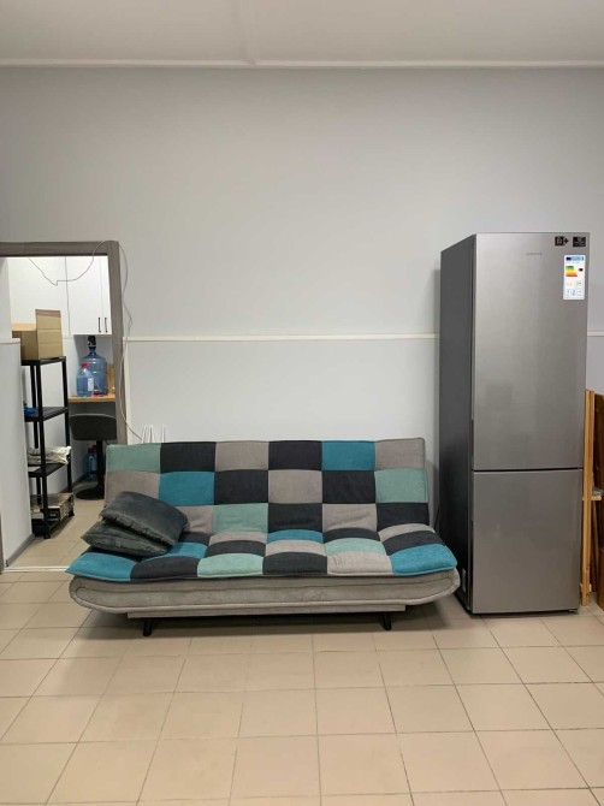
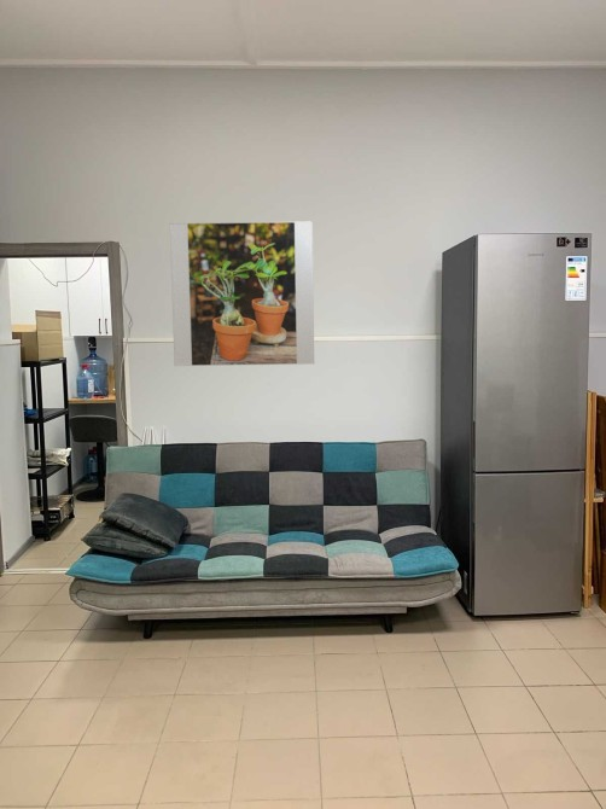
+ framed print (243, 293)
